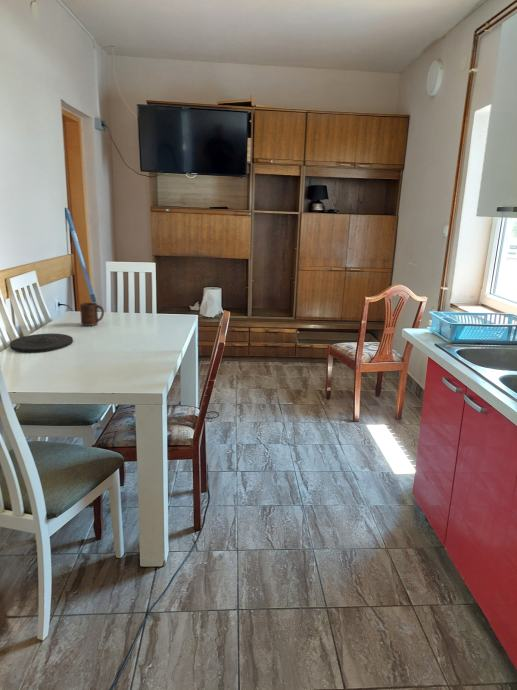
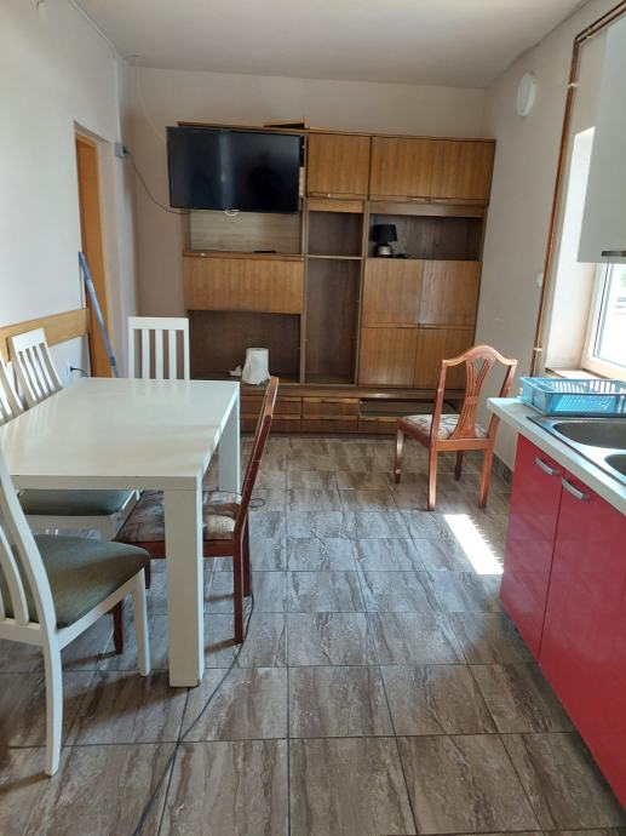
- cup (91, 314)
- plate (42, 340)
